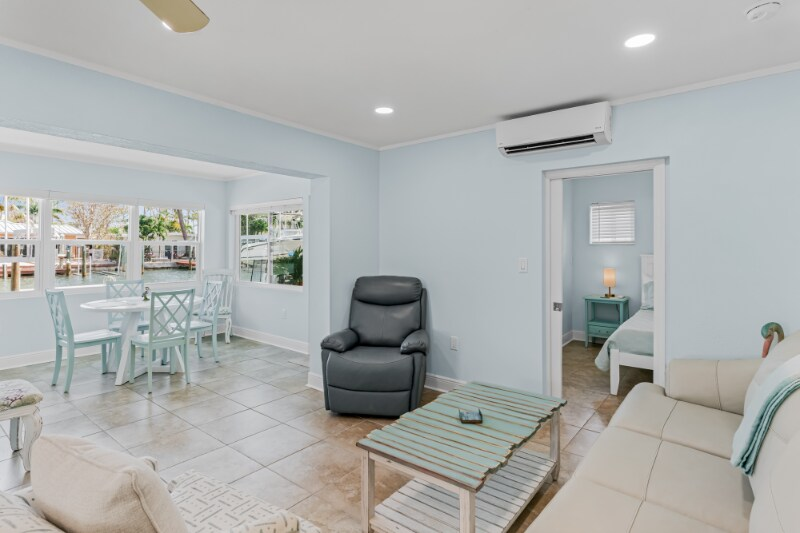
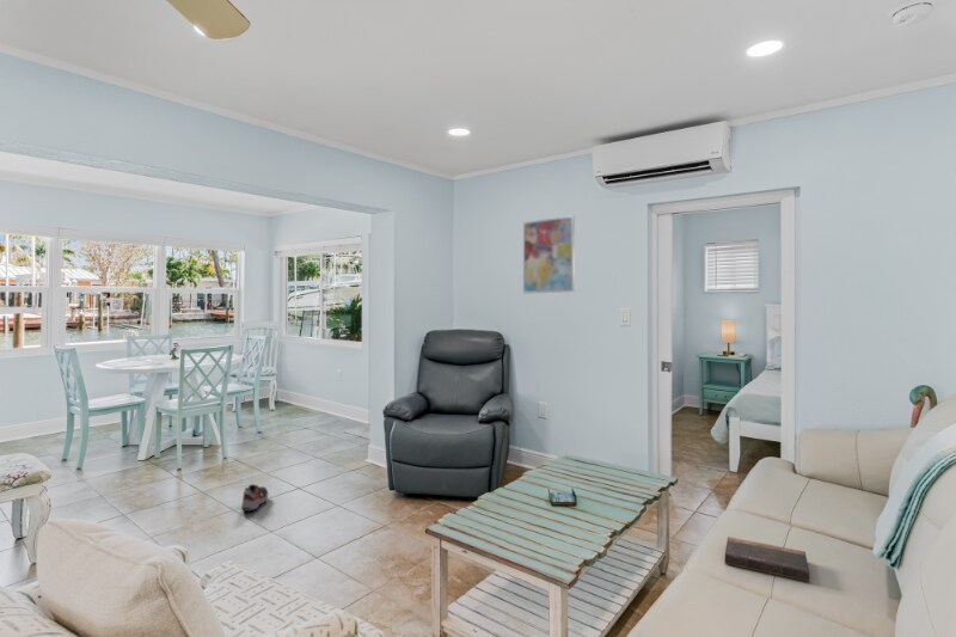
+ book (765, 557)
+ wall art (547, 256)
+ shoe (253, 494)
